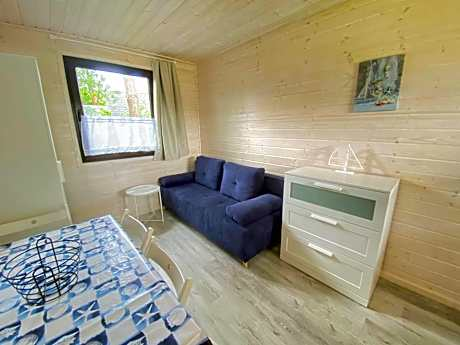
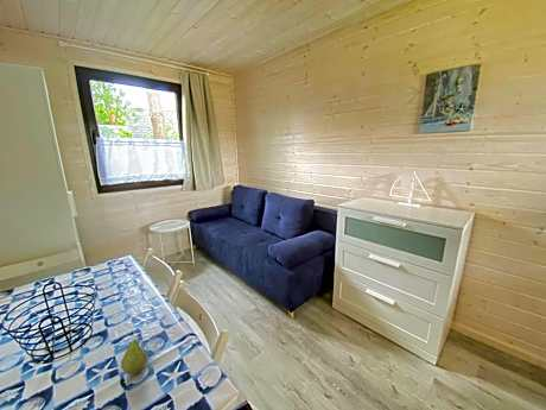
+ fruit (132, 353)
